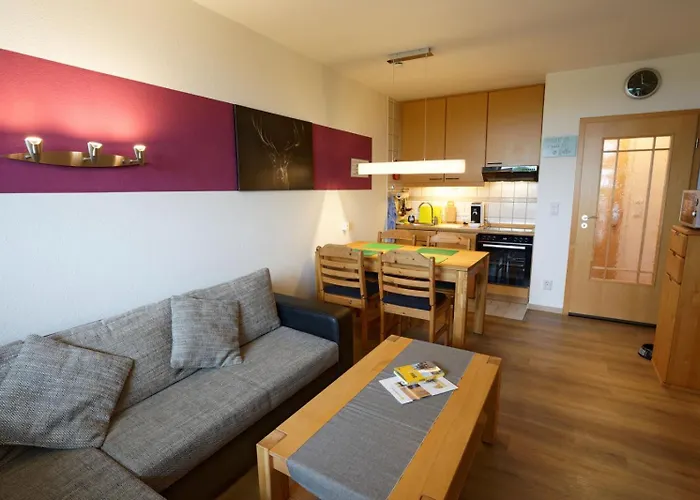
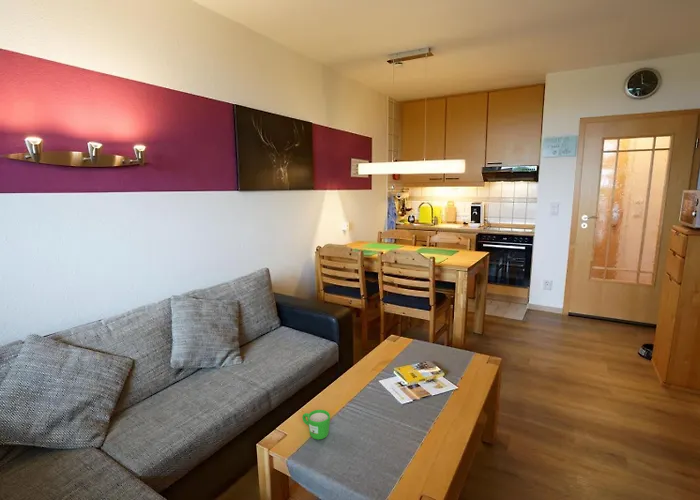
+ mug (315, 423)
